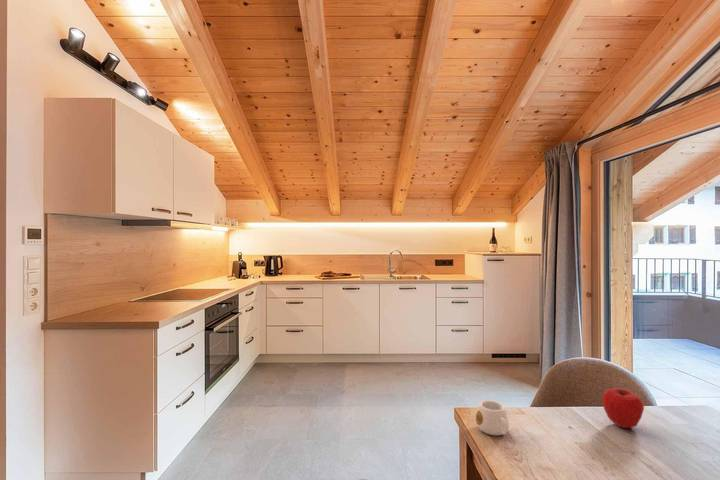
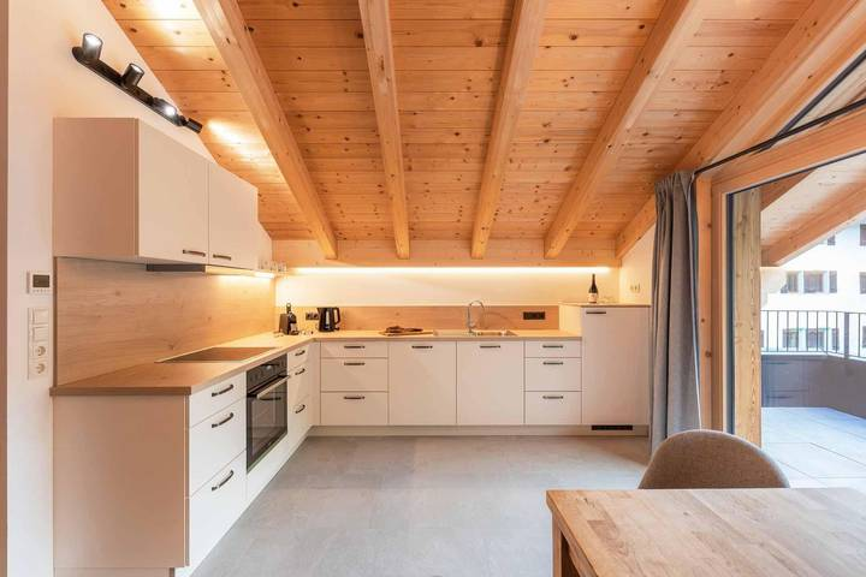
- apple (622, 407)
- mug (494, 419)
